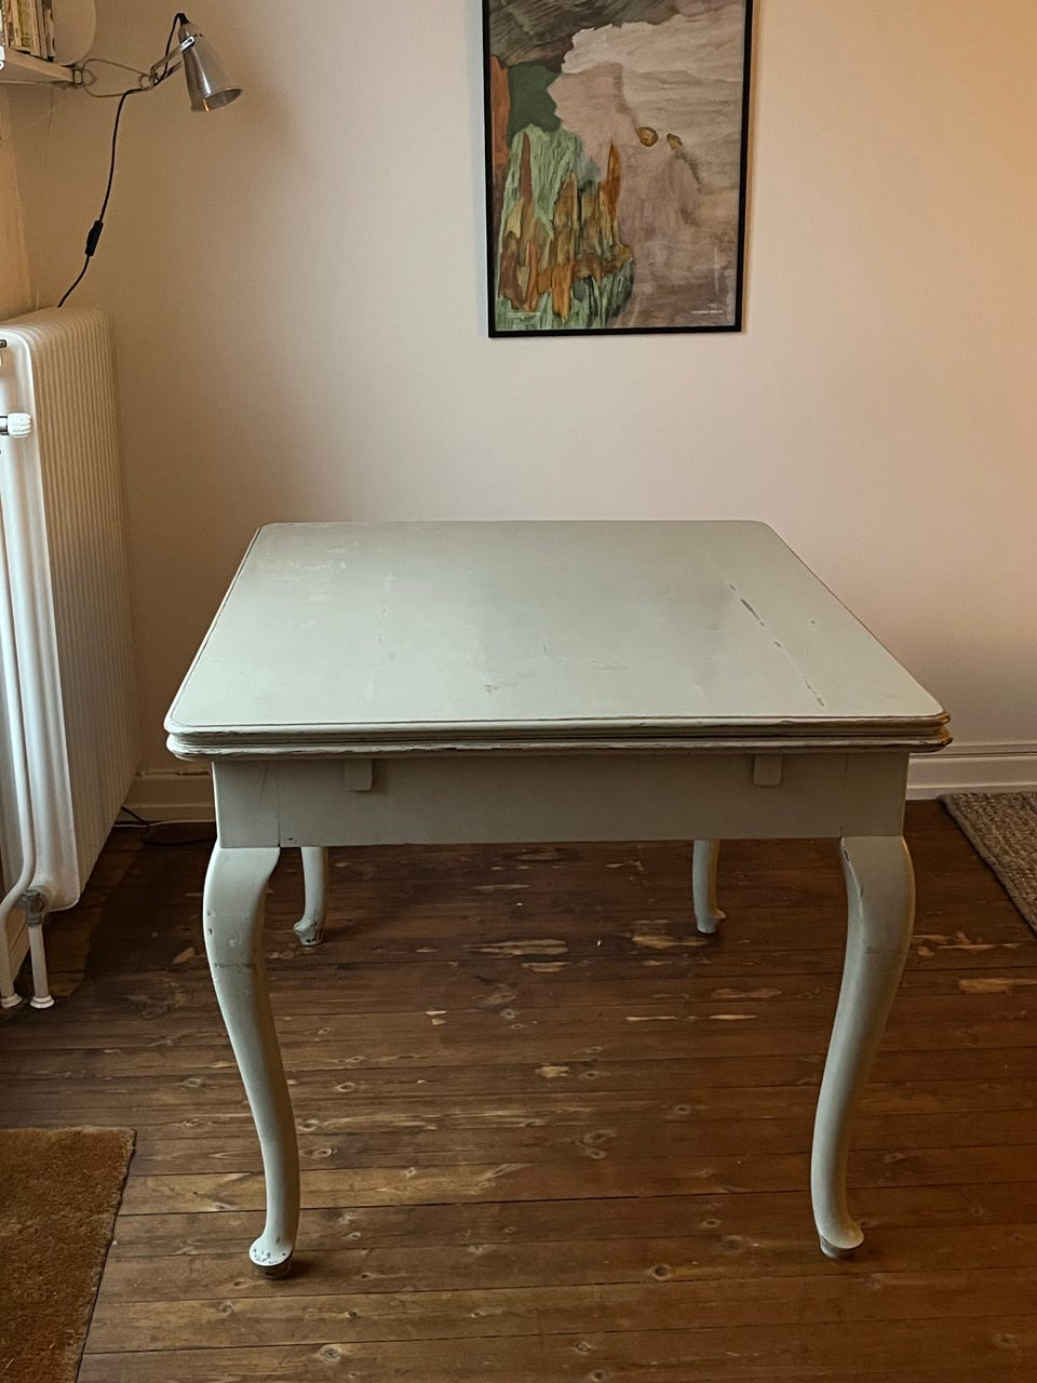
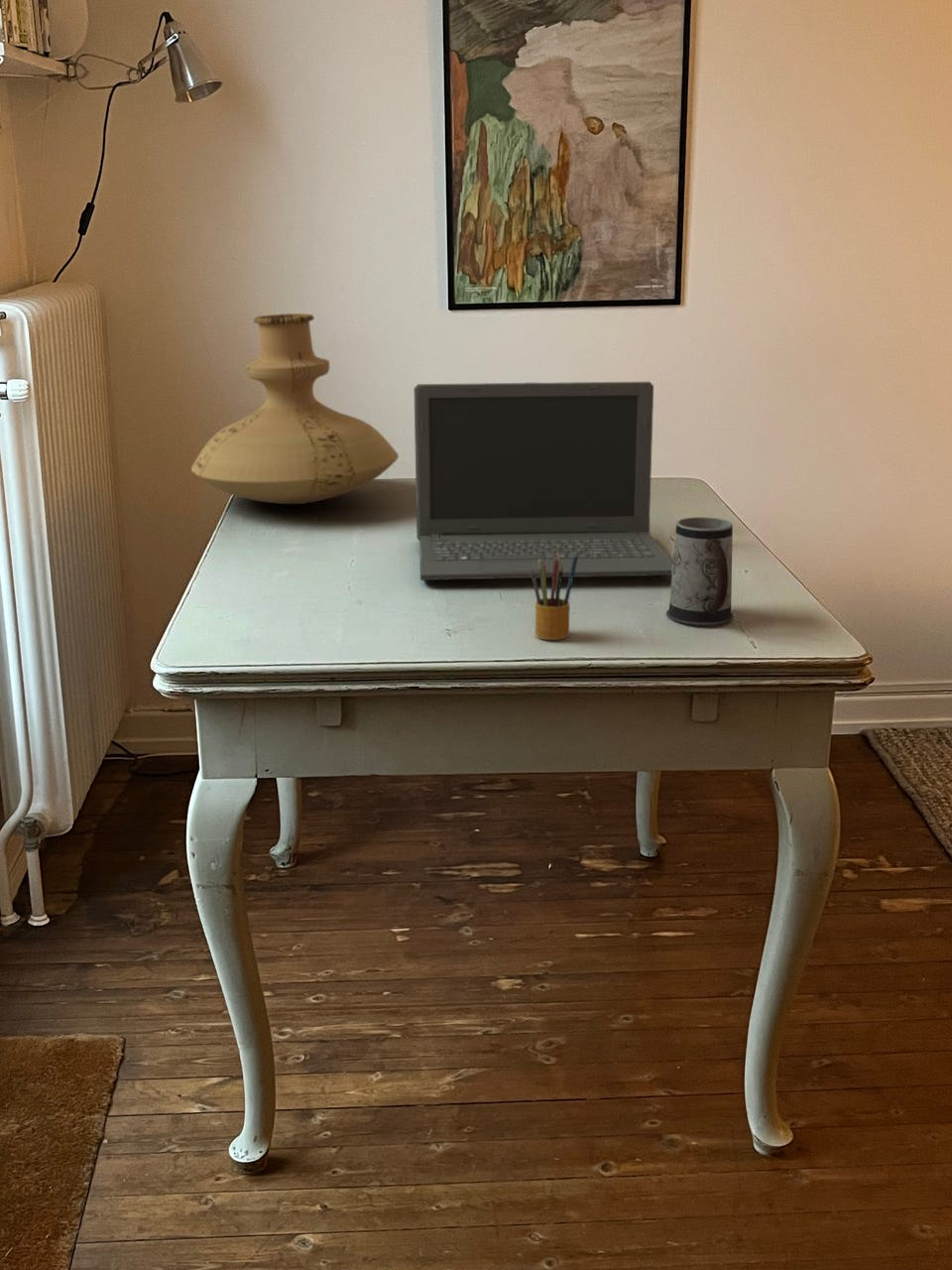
+ mug (707, 573)
+ vase (293, 410)
+ laptop computer (541, 477)
+ pencil box (553, 594)
